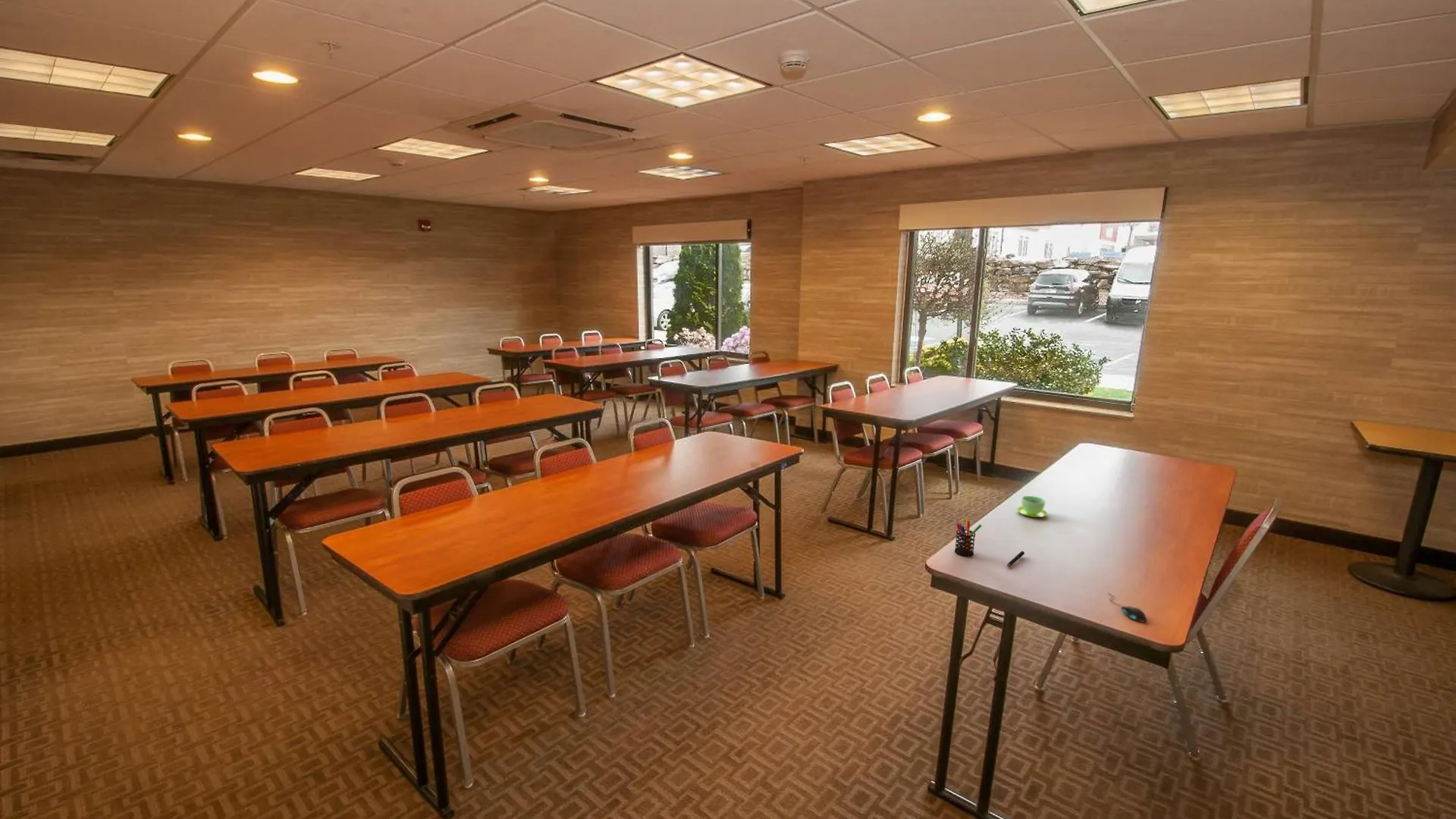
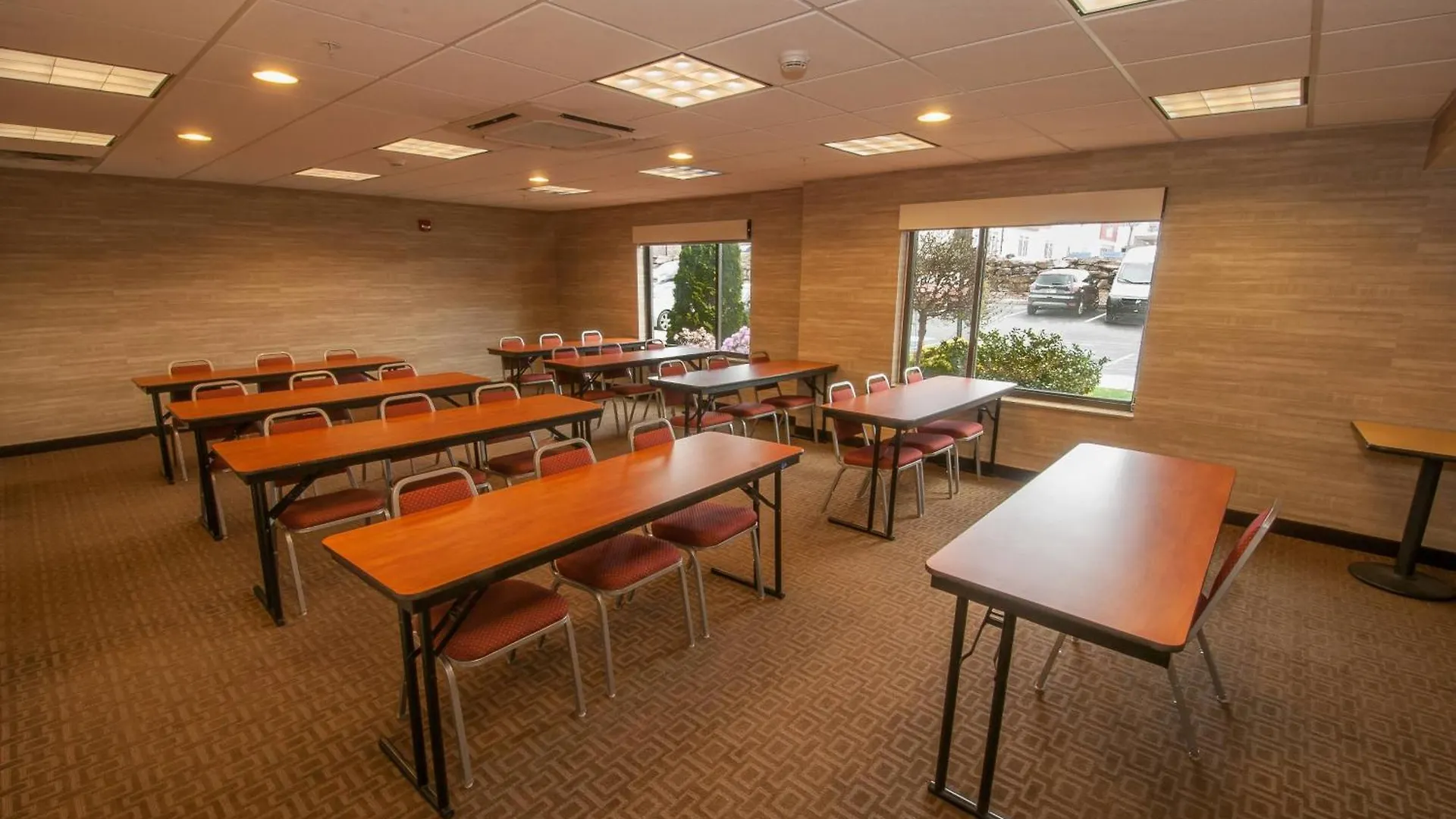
- mouse (1128, 606)
- pen holder (968, 535)
- pen (1015, 559)
- cup (1033, 507)
